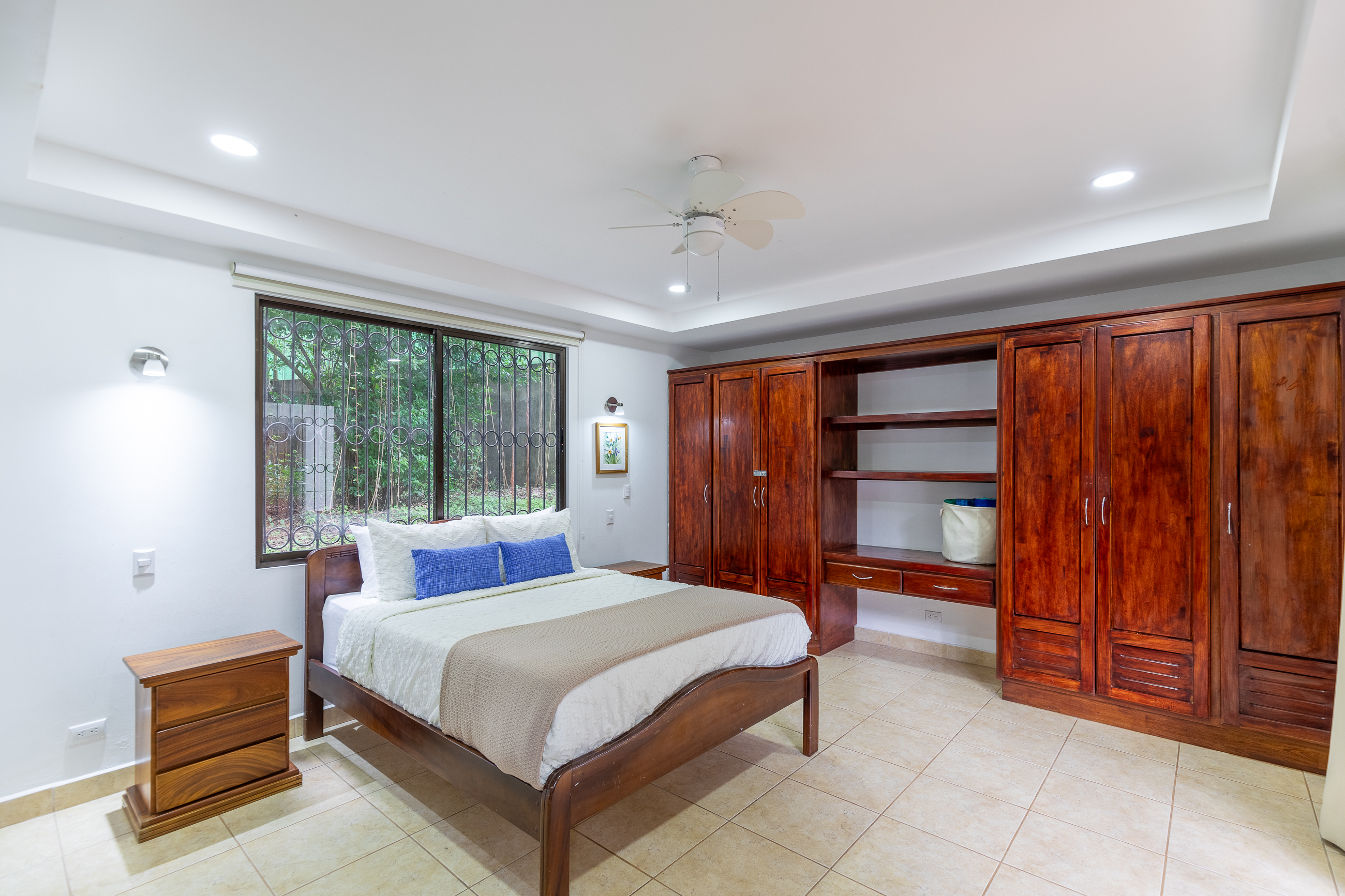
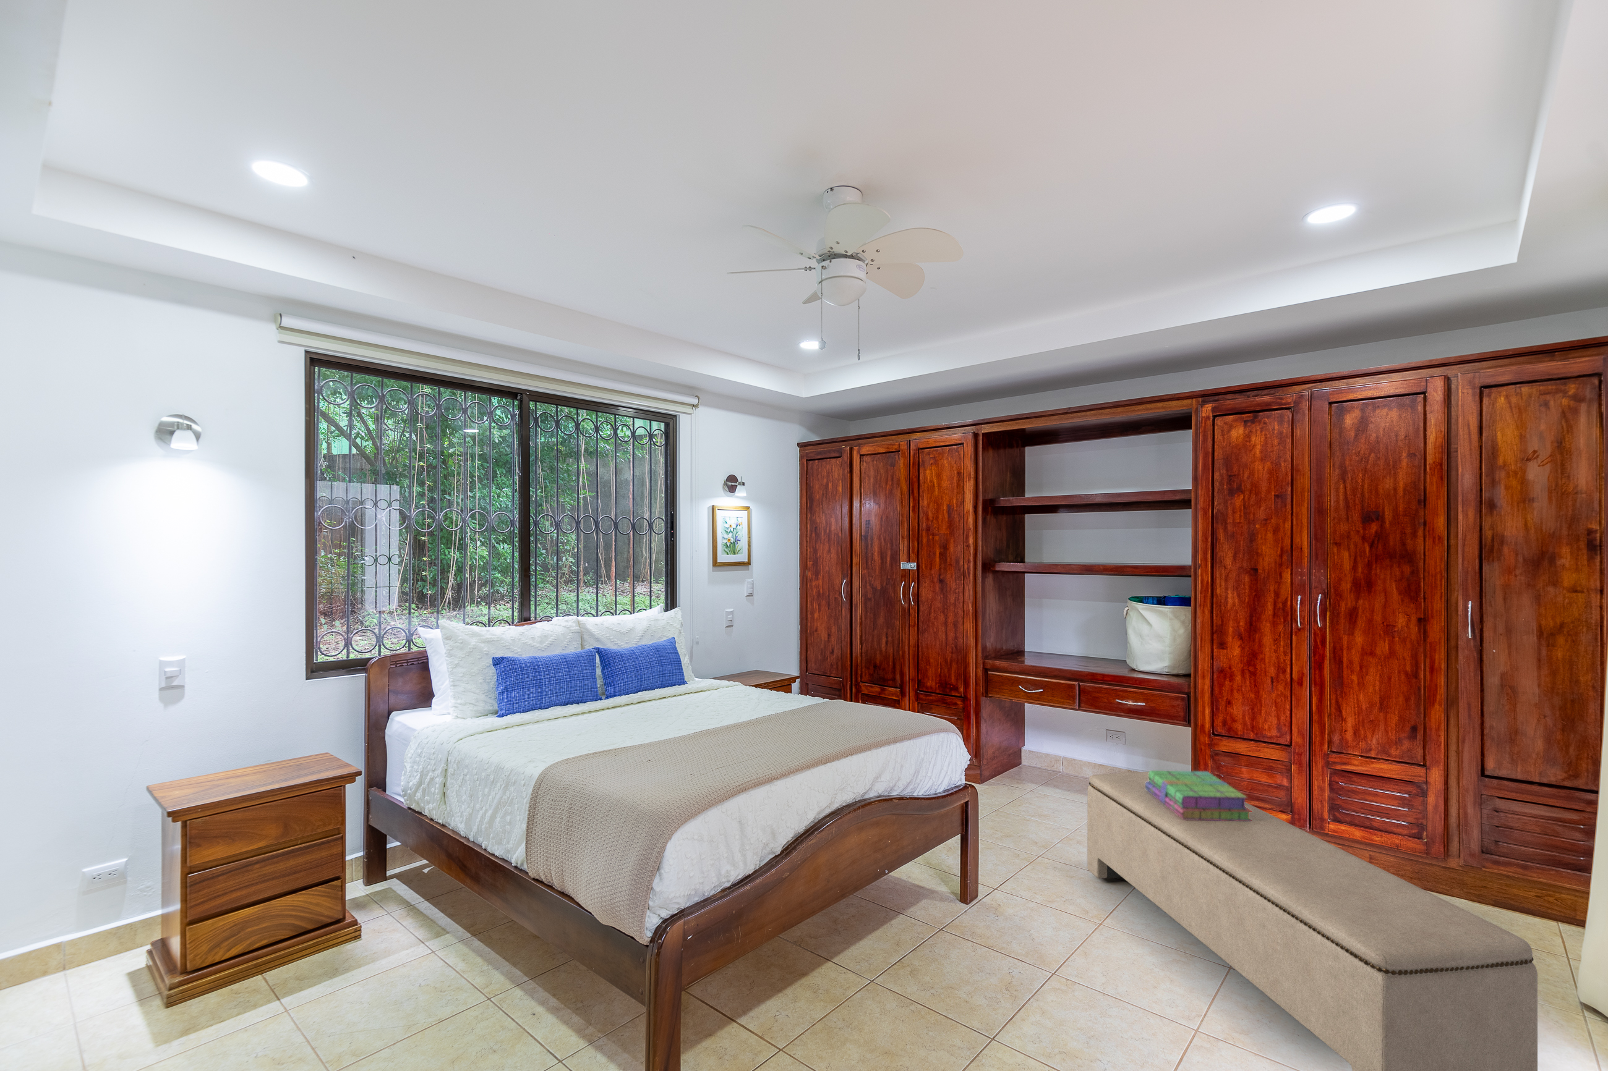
+ bench (1253, 895)
+ stack of books (1194, 792)
